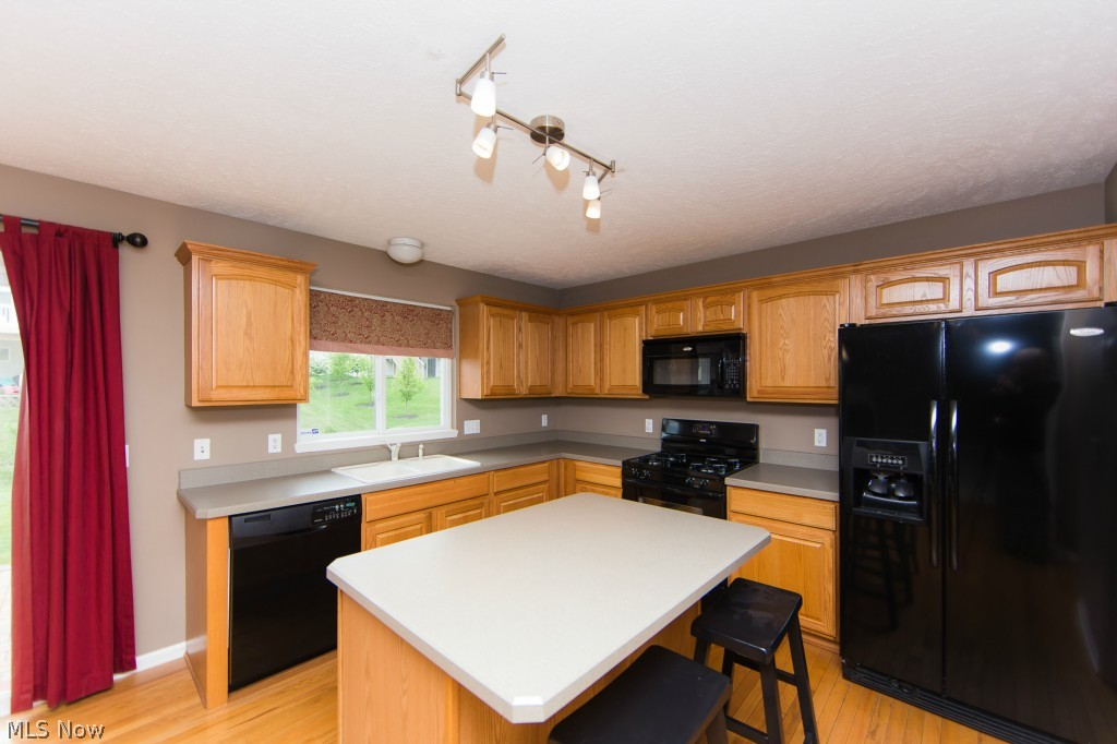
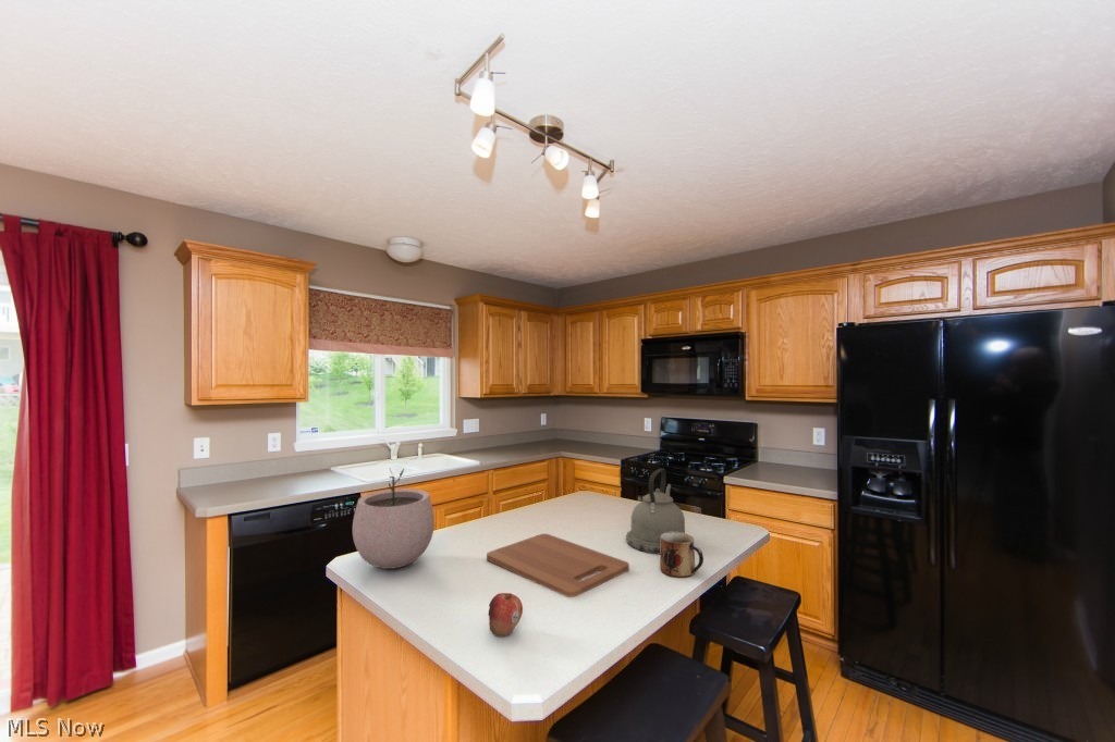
+ plant pot (394, 516)
+ mug (679, 554)
+ cutting board (555, 560)
+ fruit (505, 610)
+ kettle (657, 505)
